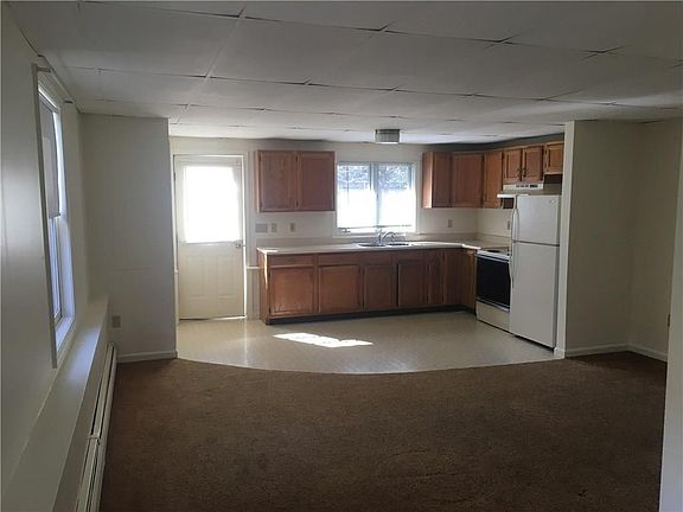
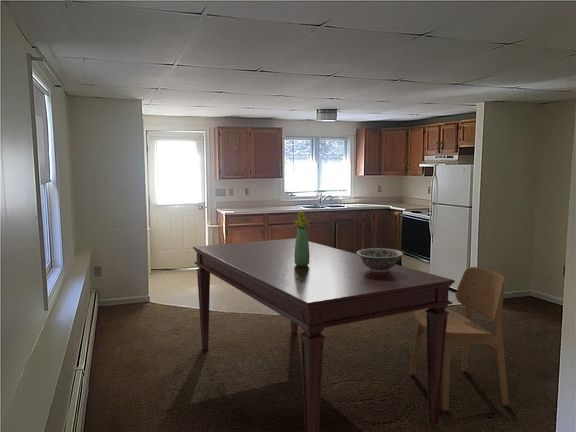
+ dining chair (457, 331)
+ bouquet (302, 238)
+ decorative bowl (379, 260)
+ dining table (300, 321)
